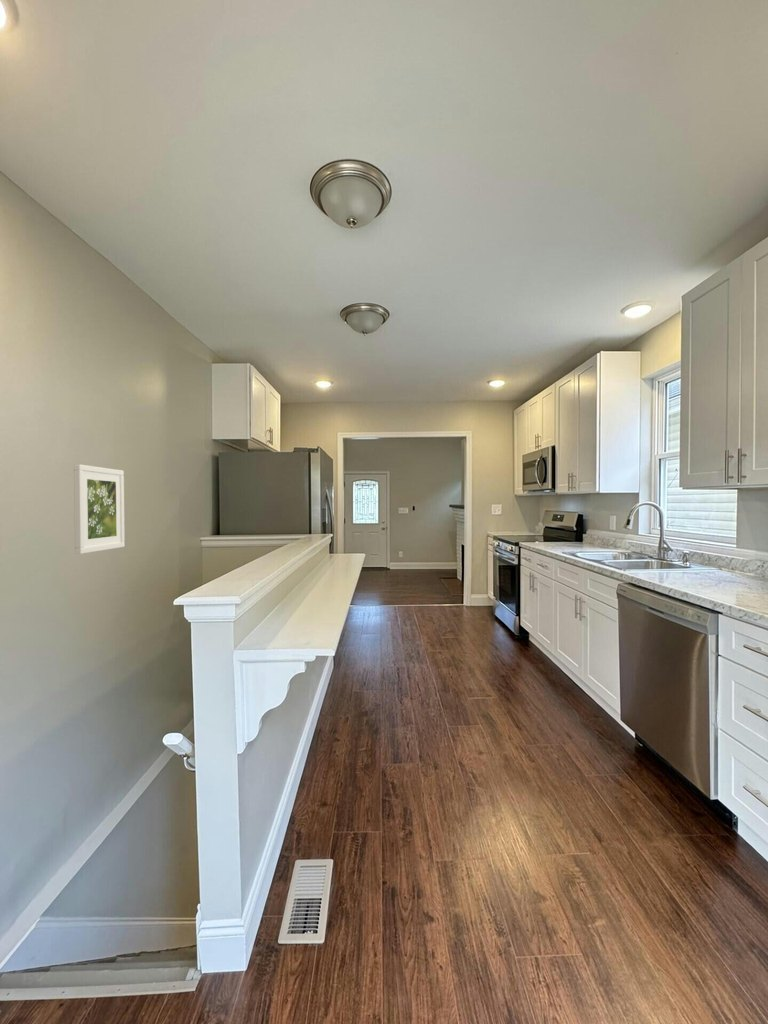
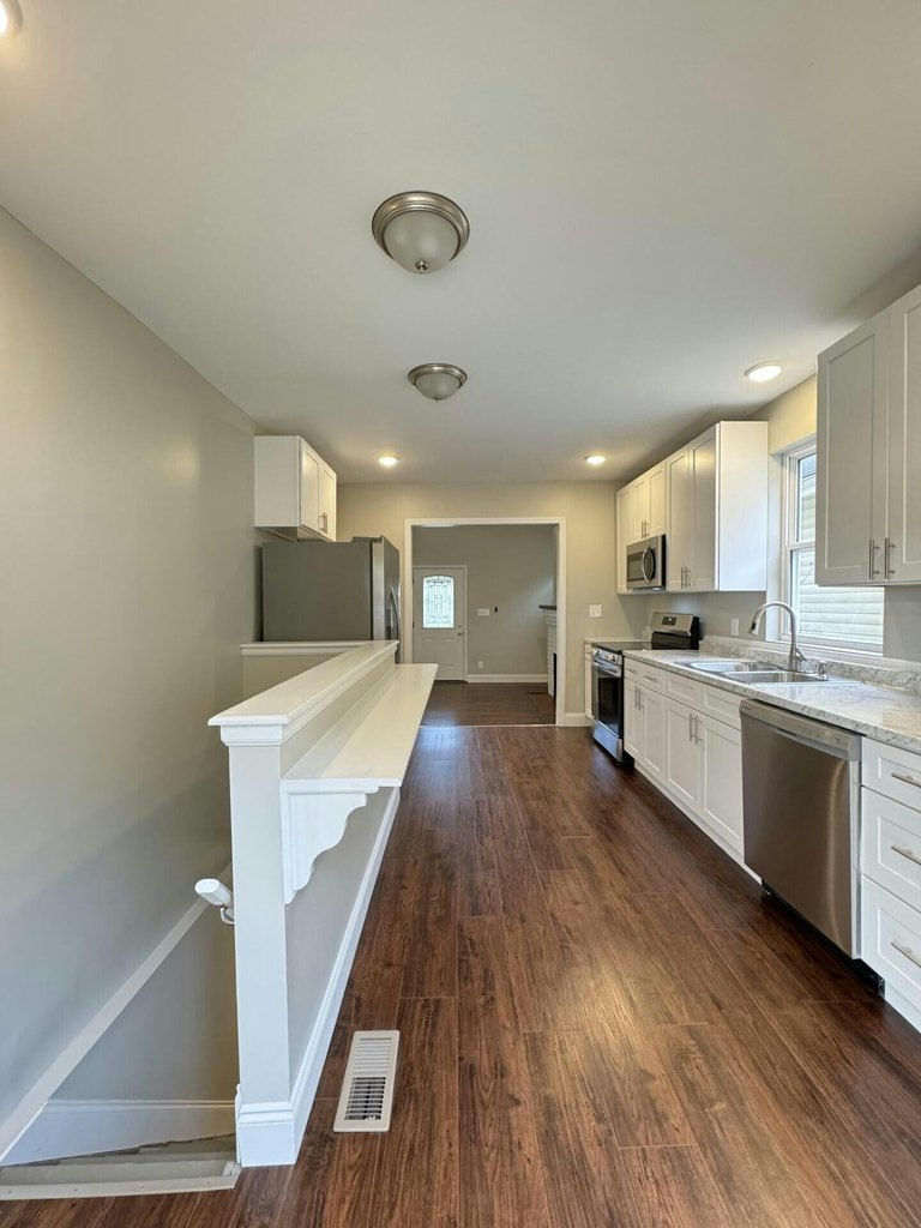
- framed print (101, 508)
